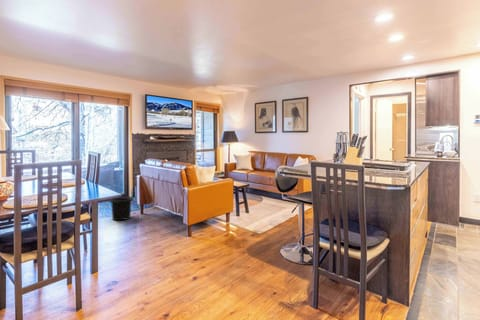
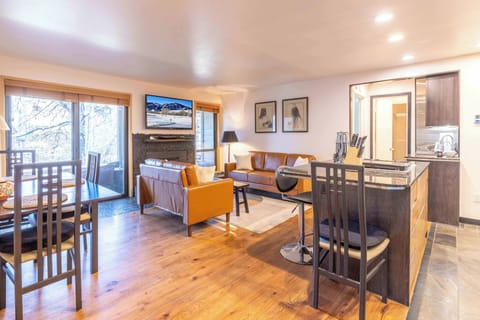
- trash can (121, 208)
